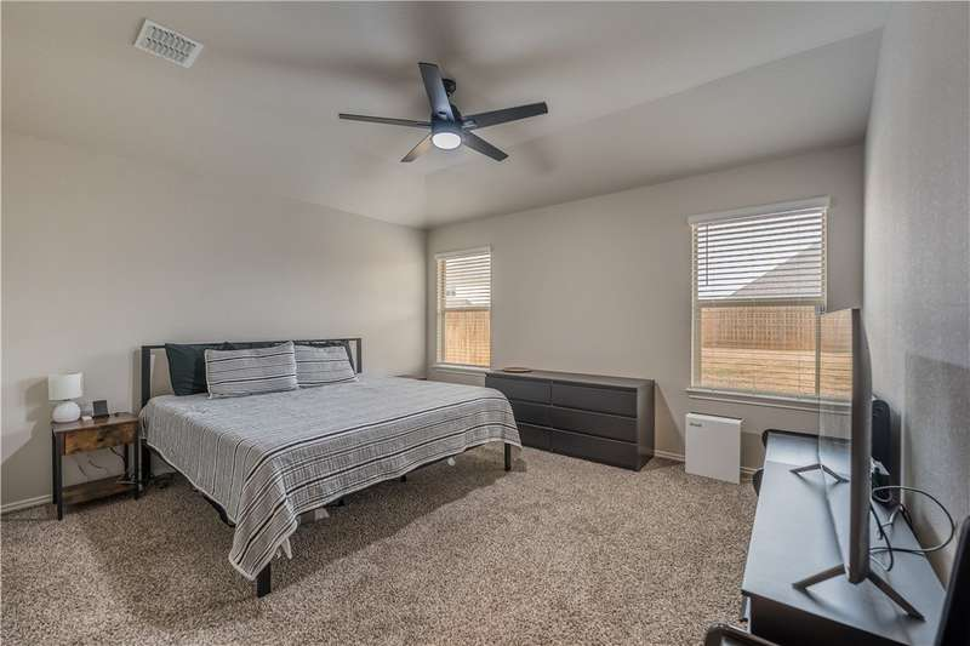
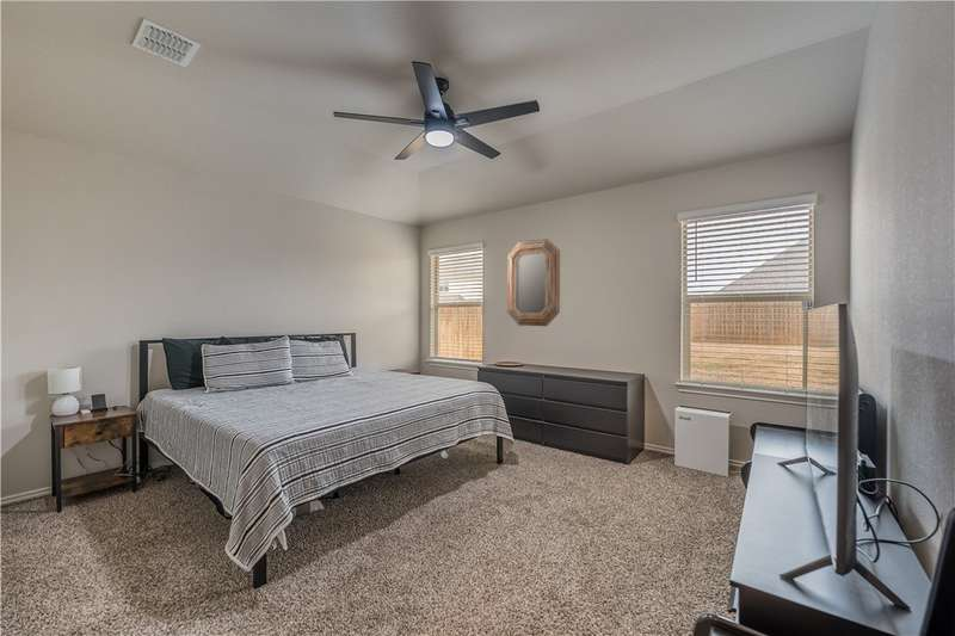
+ home mirror (531, 283)
